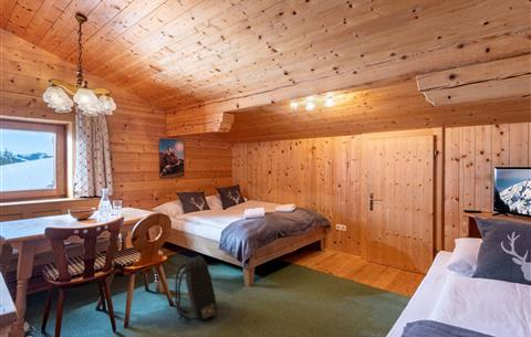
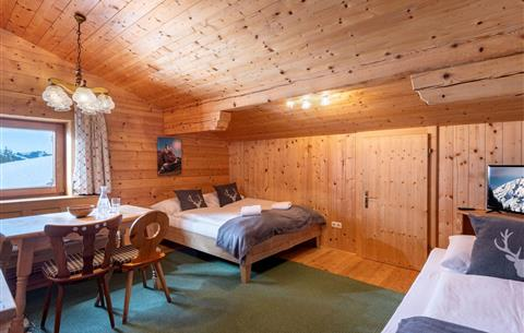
- backpack (196, 285)
